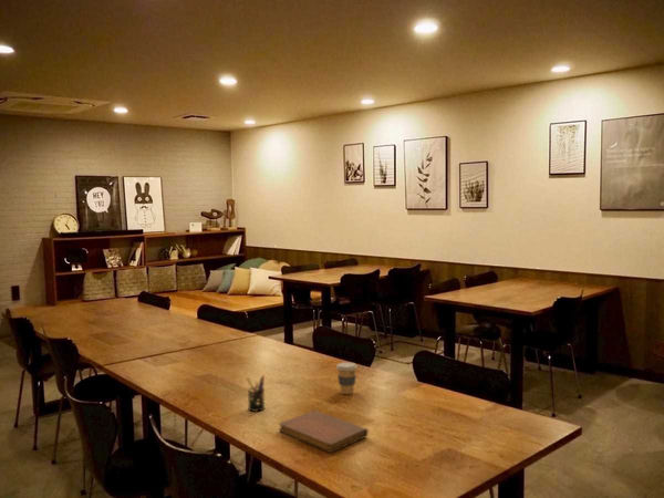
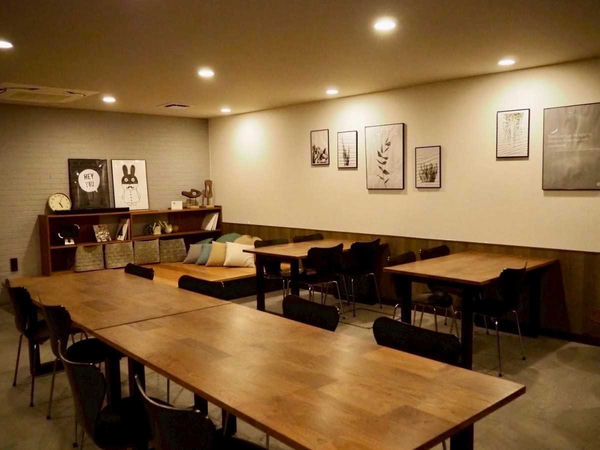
- notebook (322, 429)
- pen holder (258, 391)
- coffee cup (346, 377)
